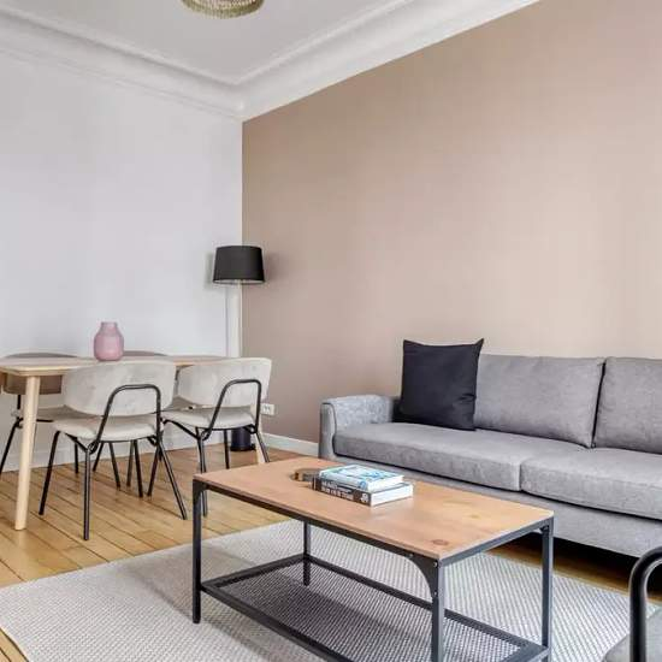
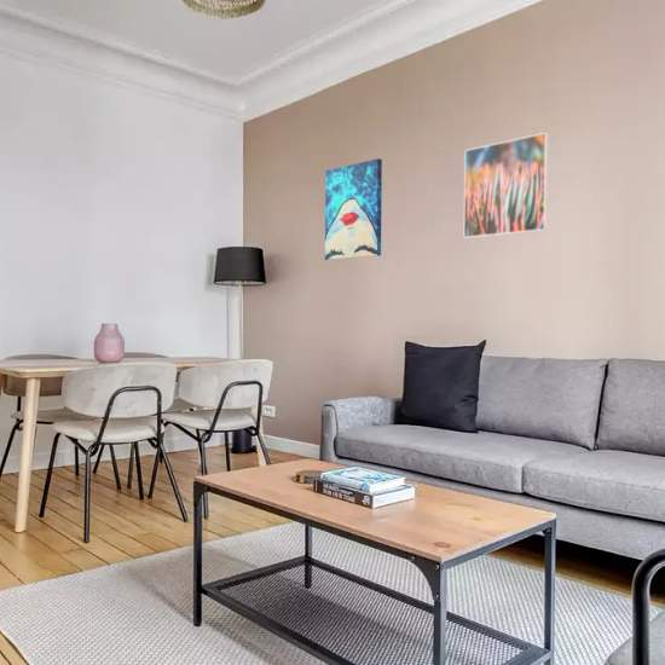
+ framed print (503, 187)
+ wall art (352, 212)
